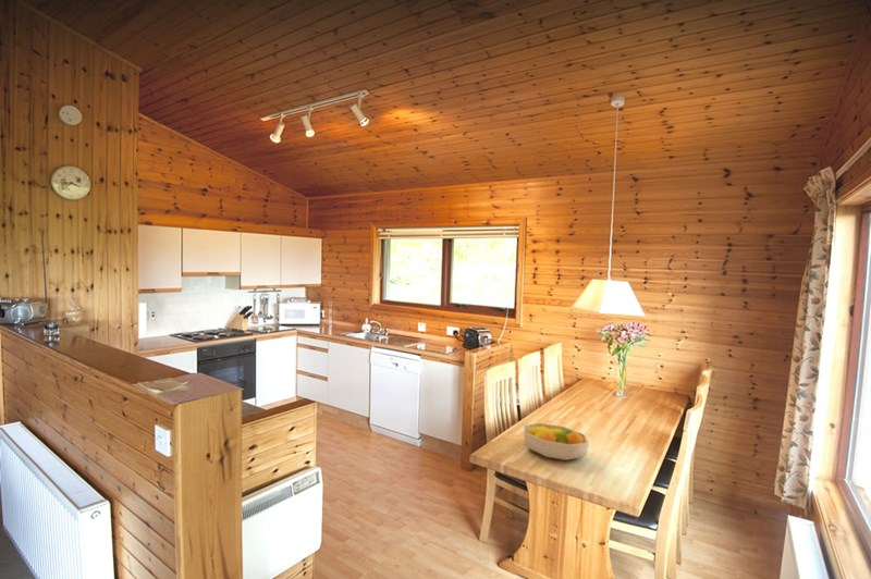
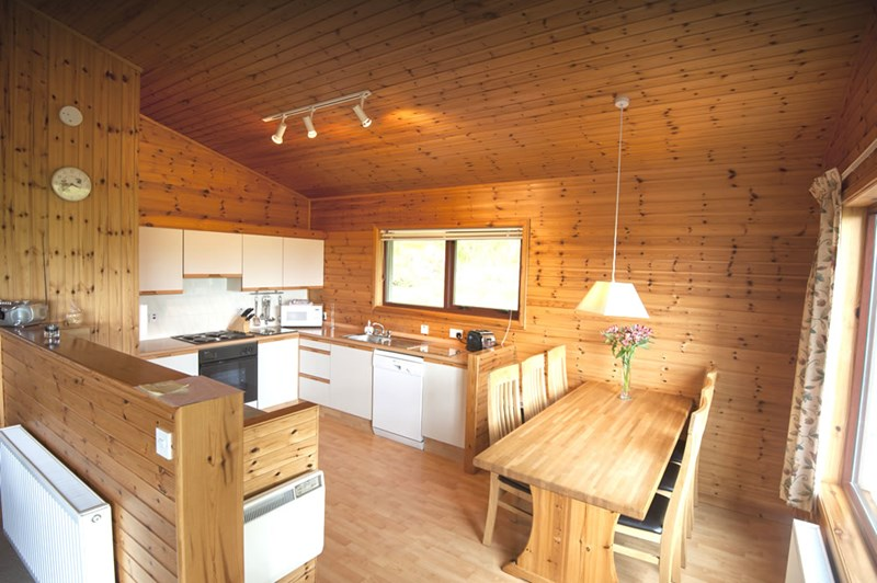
- fruit bowl (554, 438)
